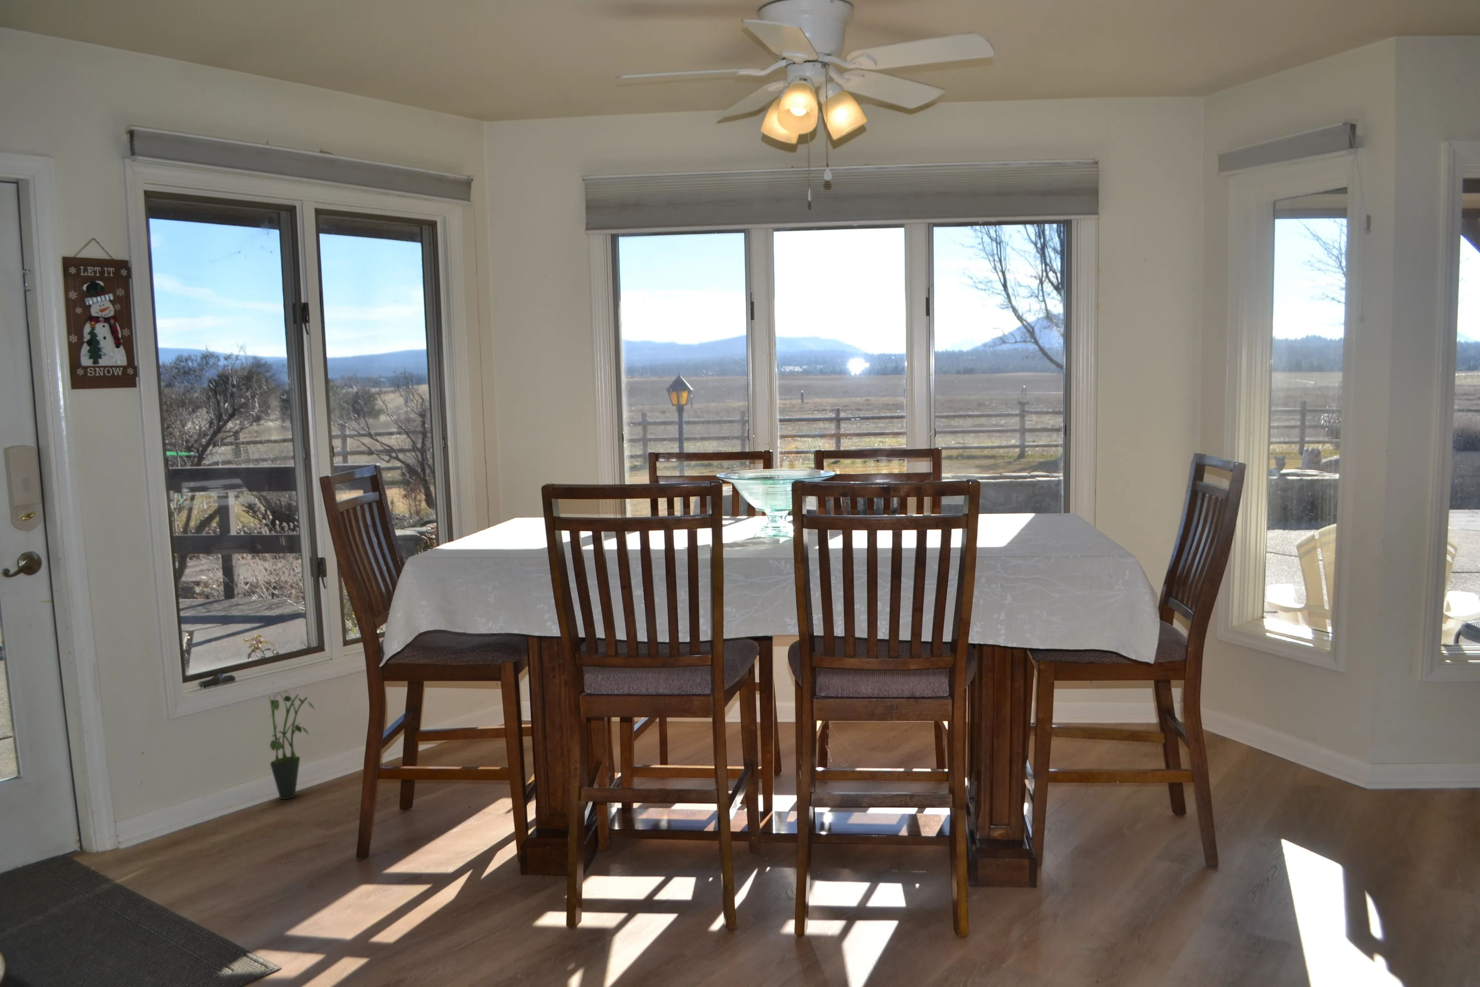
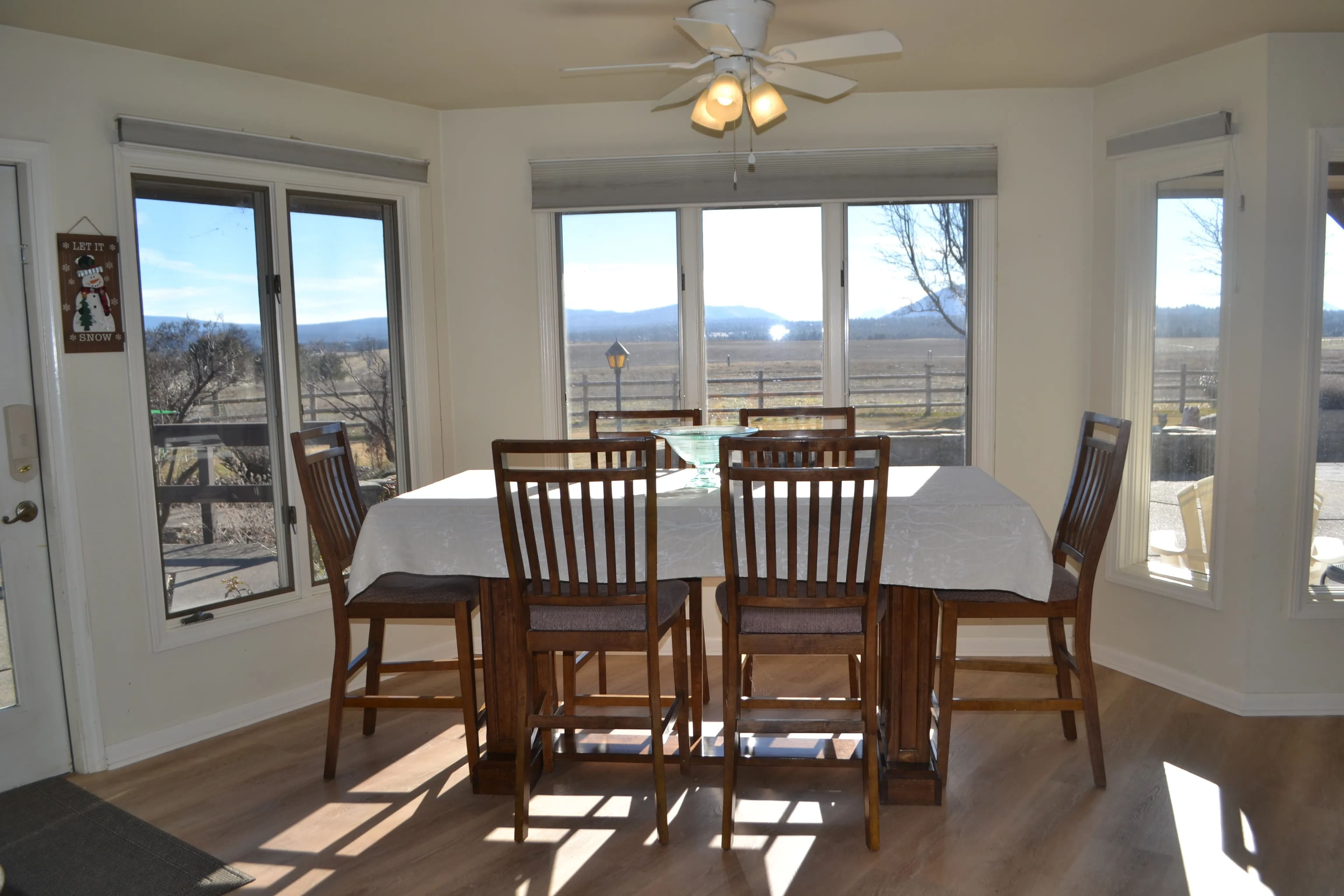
- potted plant (290, 744)
